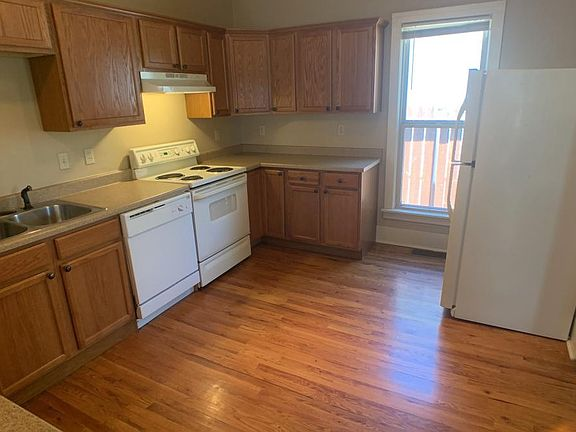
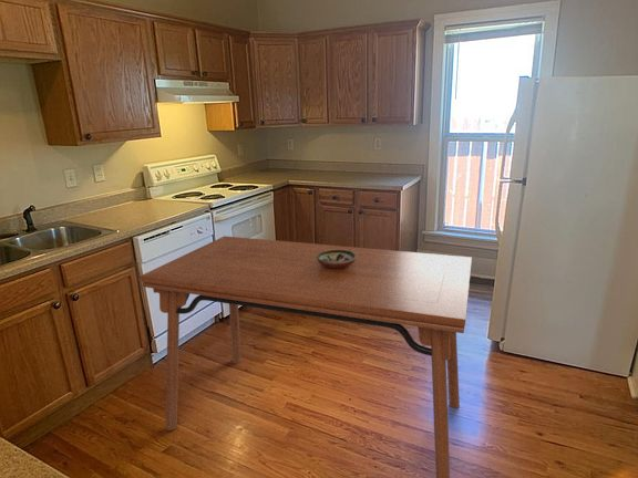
+ dining table (318, 316)
+ decorative bowl (336, 260)
